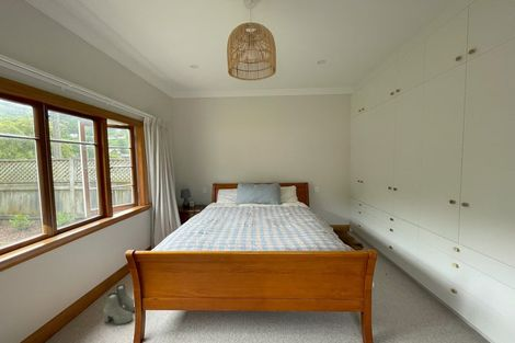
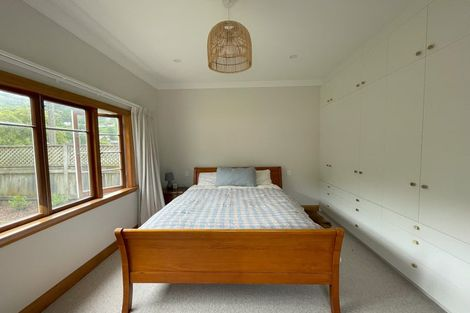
- boots (122, 302)
